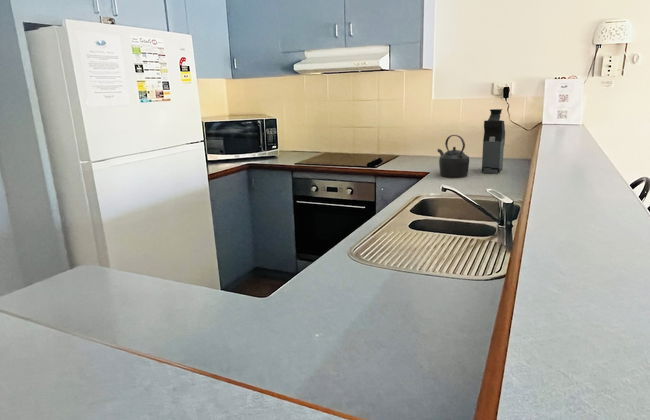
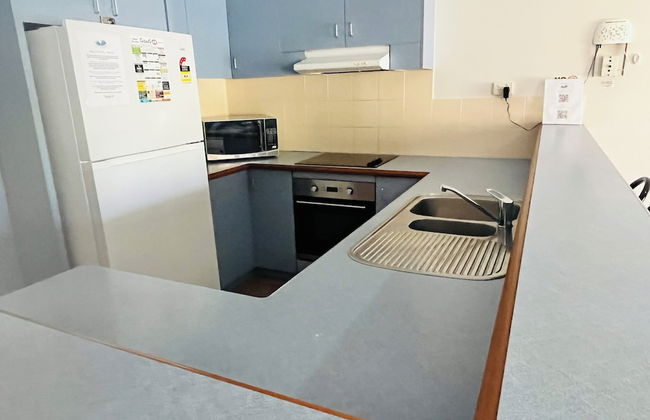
- coffee maker (494, 140)
- kettle (450, 154)
